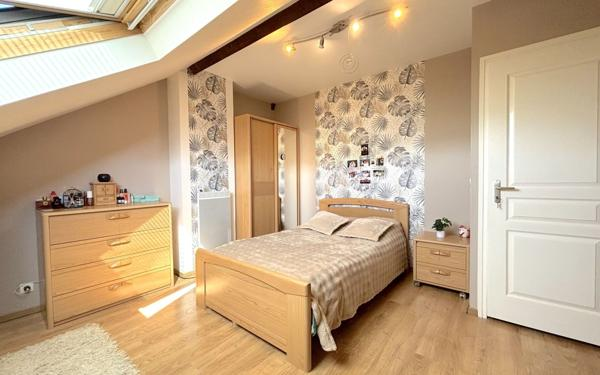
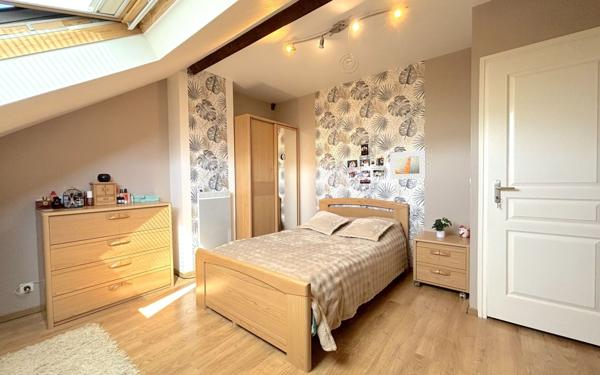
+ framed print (407, 165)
